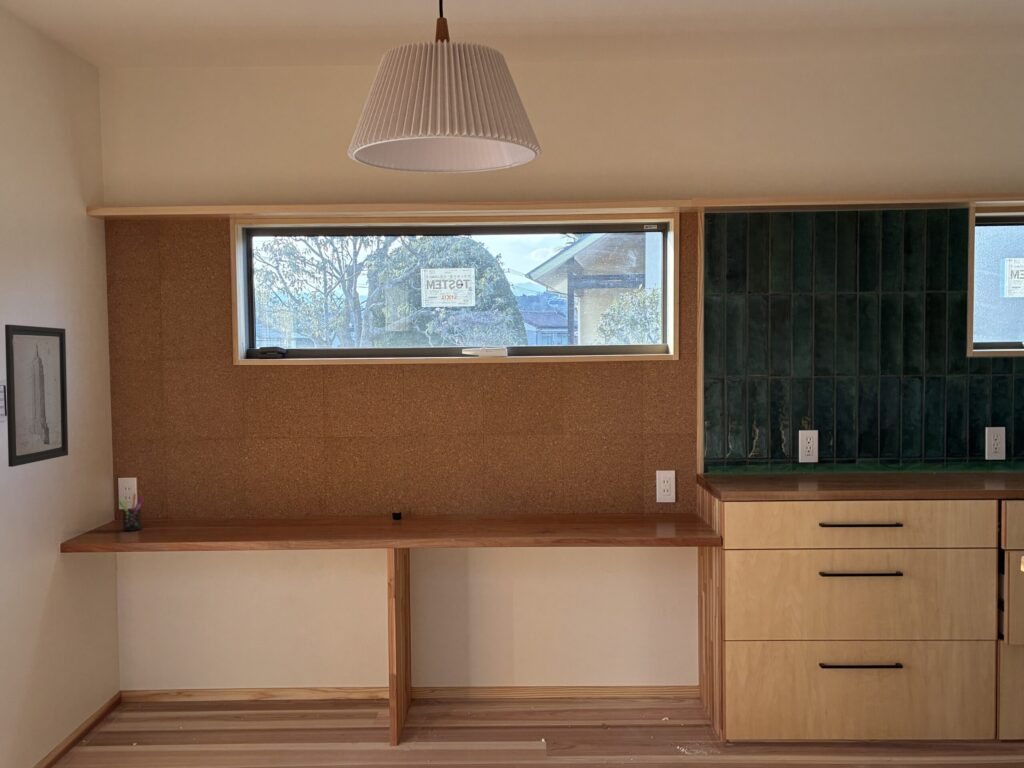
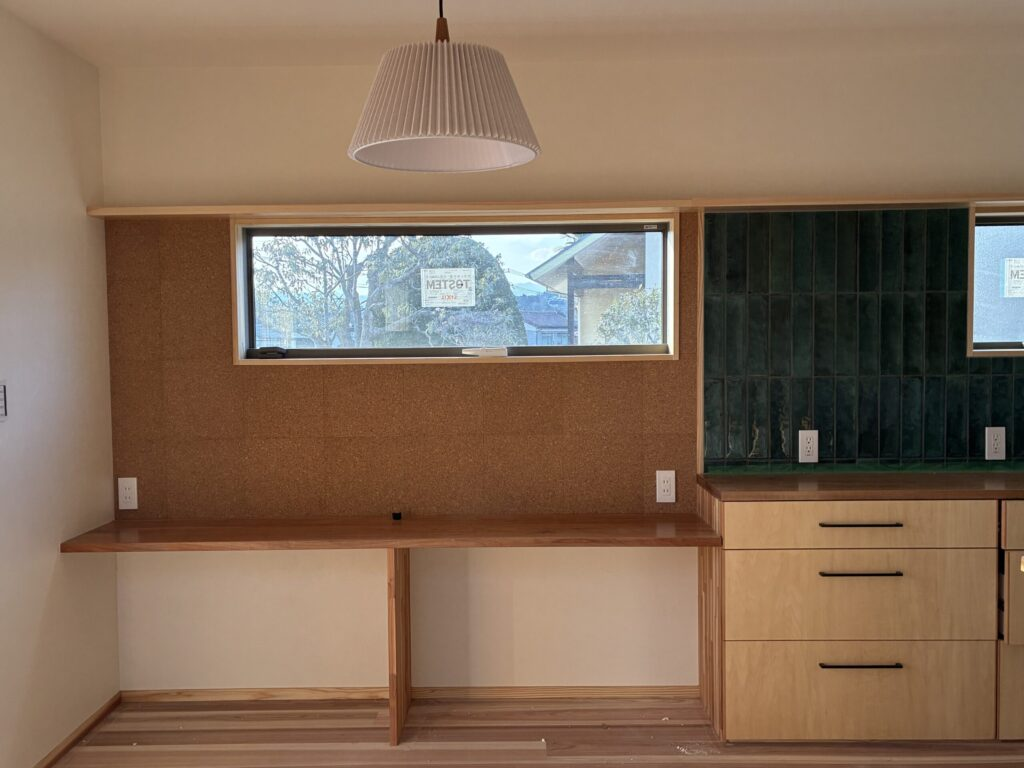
- wall art (38, 393)
- pen holder (130, 512)
